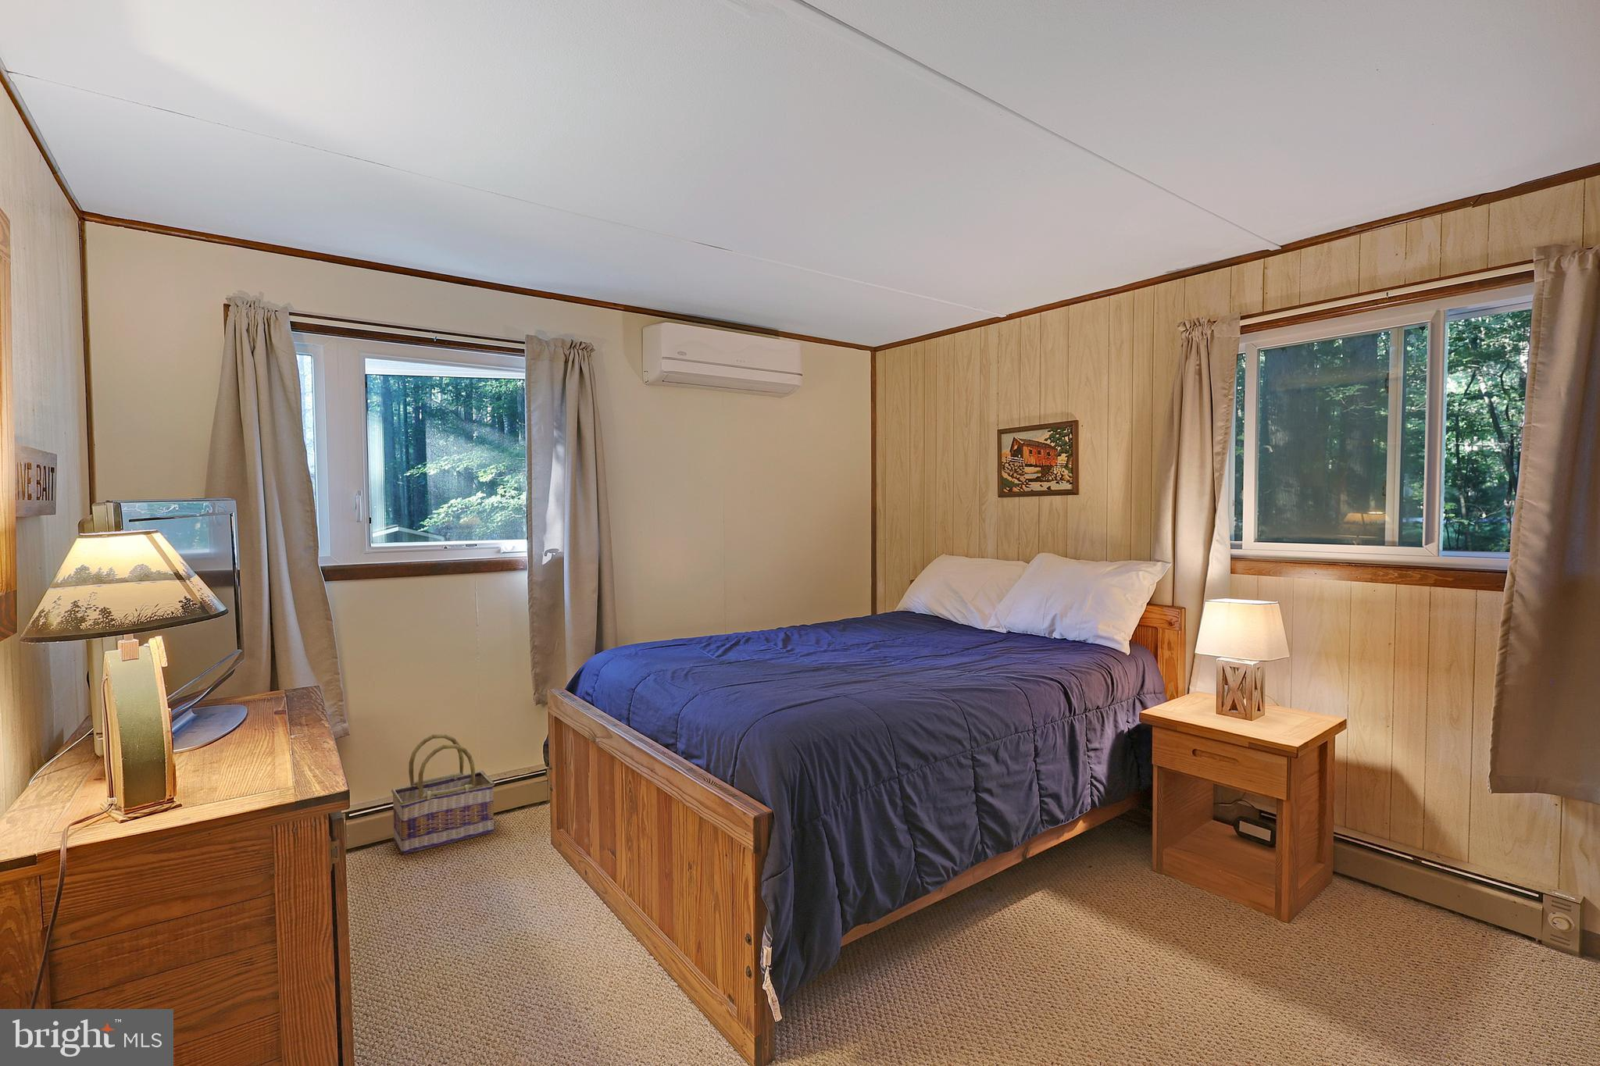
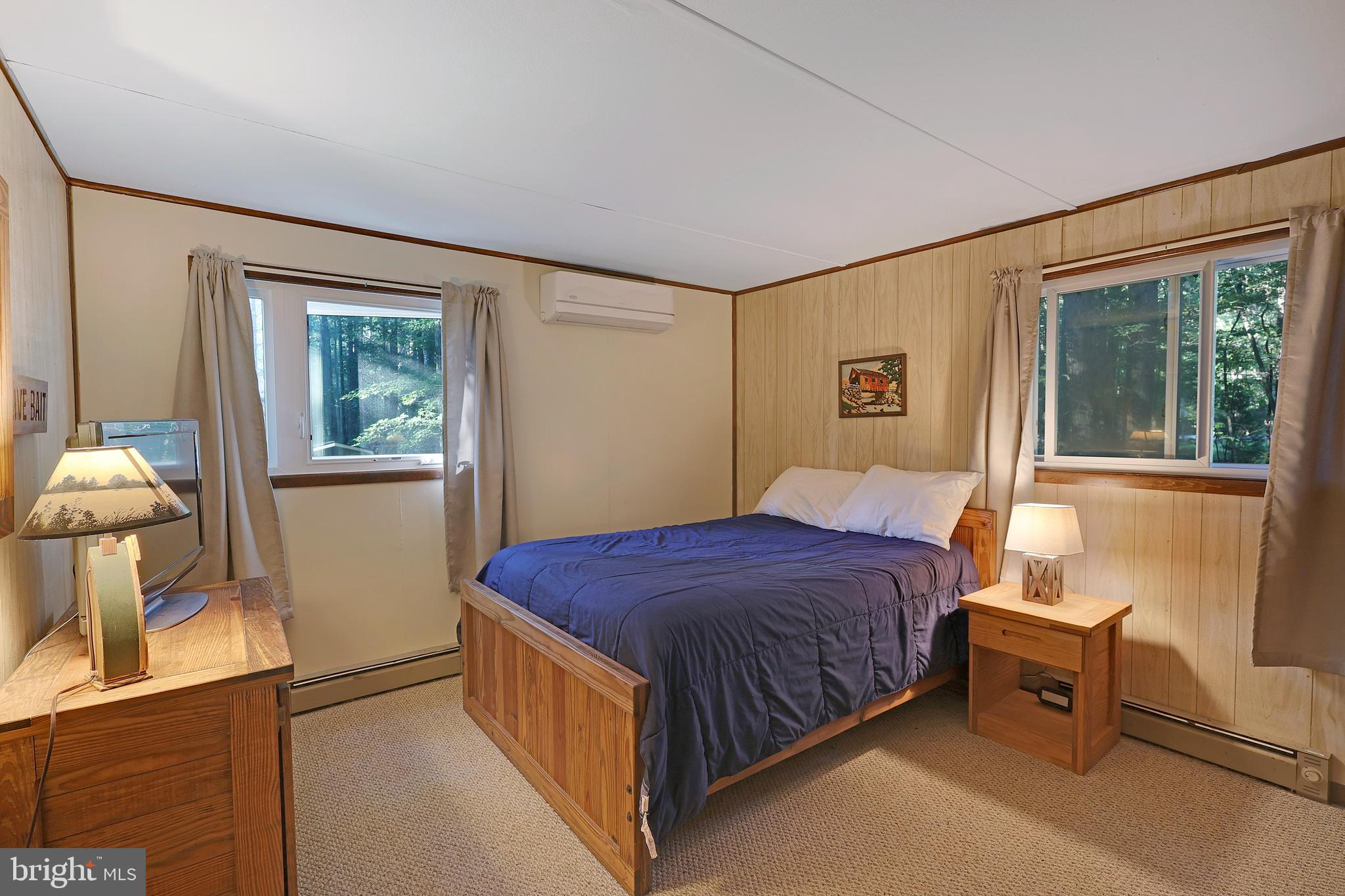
- basket (443, 788)
